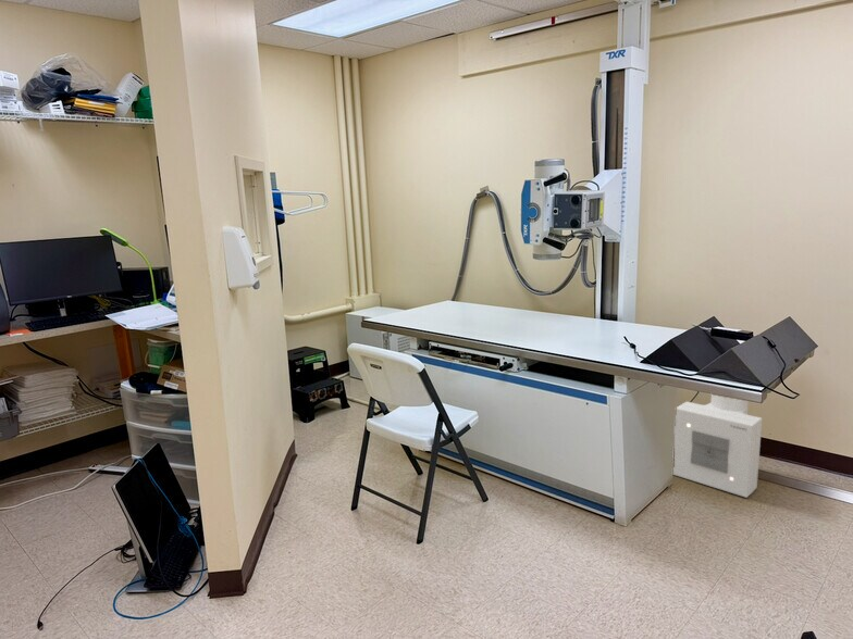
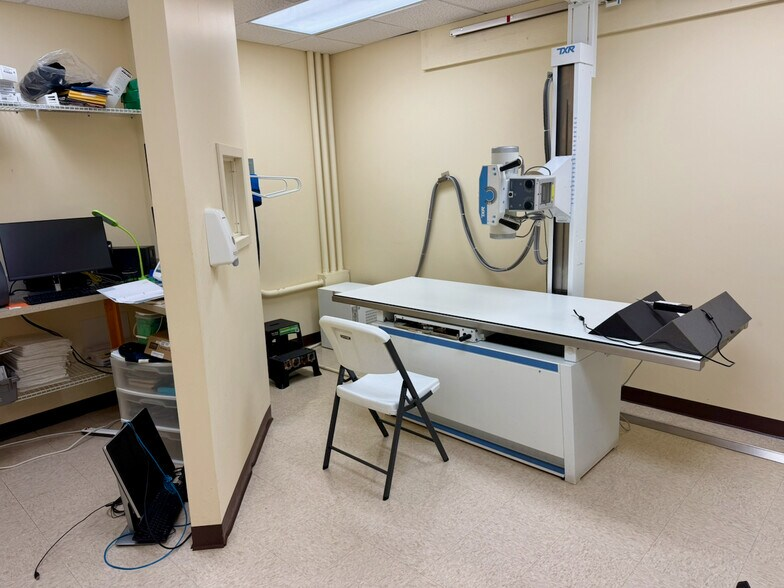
- air purifier (726, 431)
